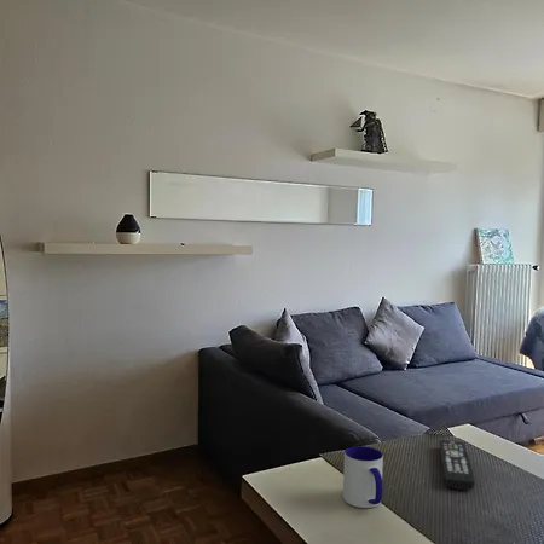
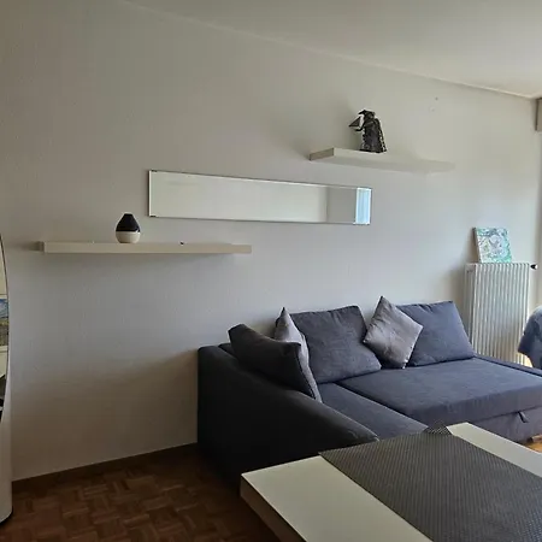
- remote control (455, 462)
- mug (366, 479)
